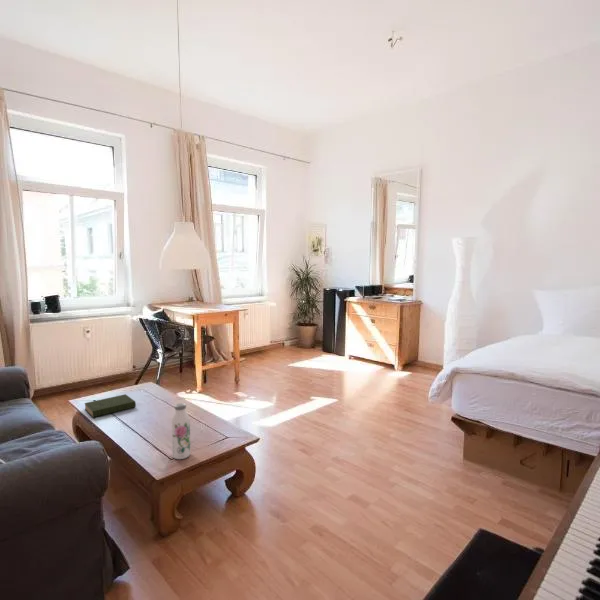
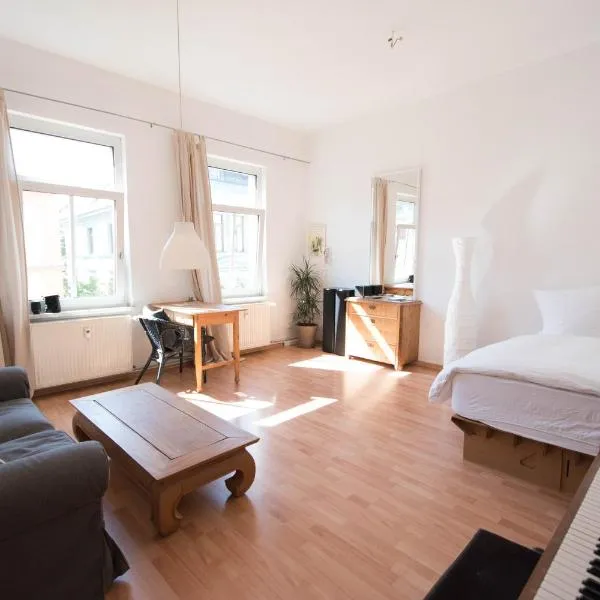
- water bottle (180, 430)
- book (110, 405)
